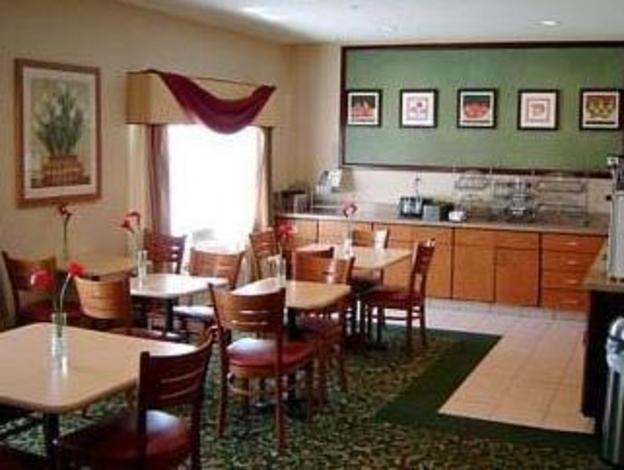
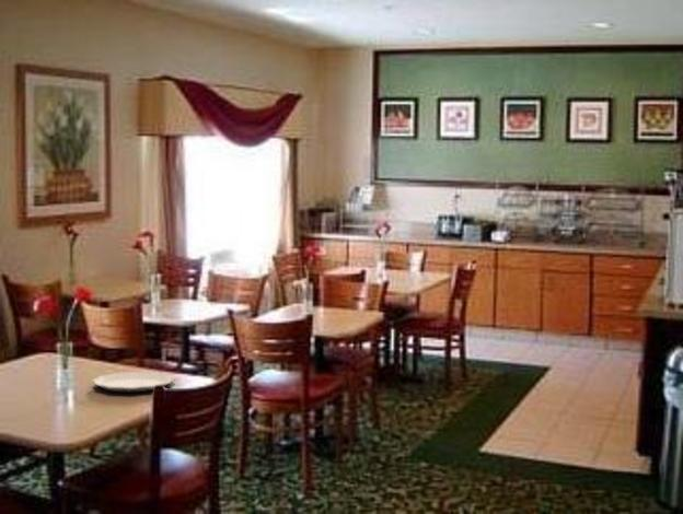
+ plate (134, 382)
